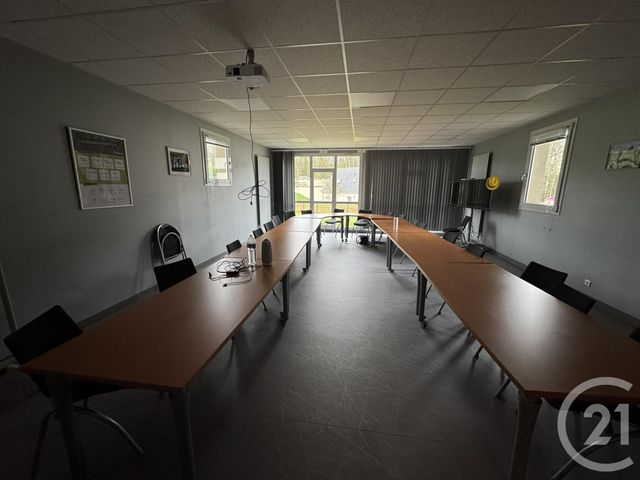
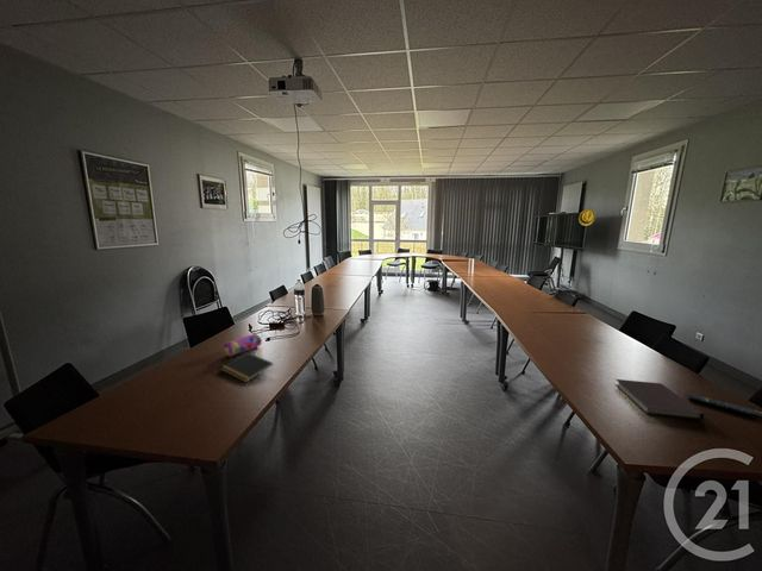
+ remote control (725, 406)
+ pencil case (243, 344)
+ notebook (655, 397)
+ notepad (246, 365)
